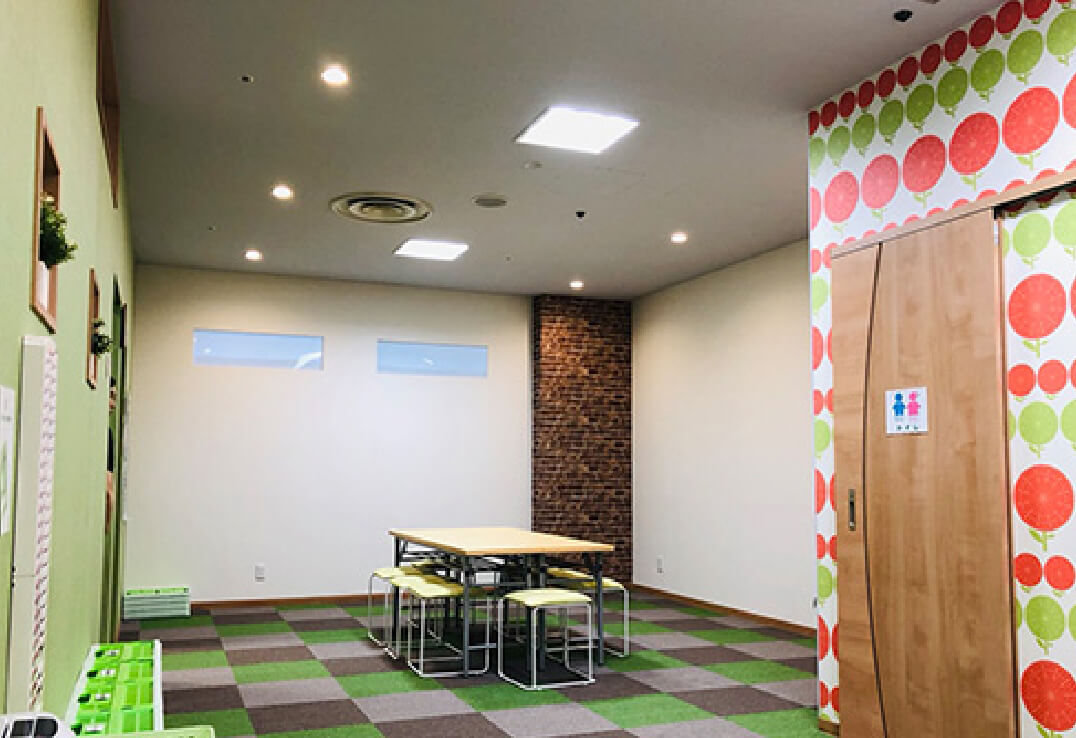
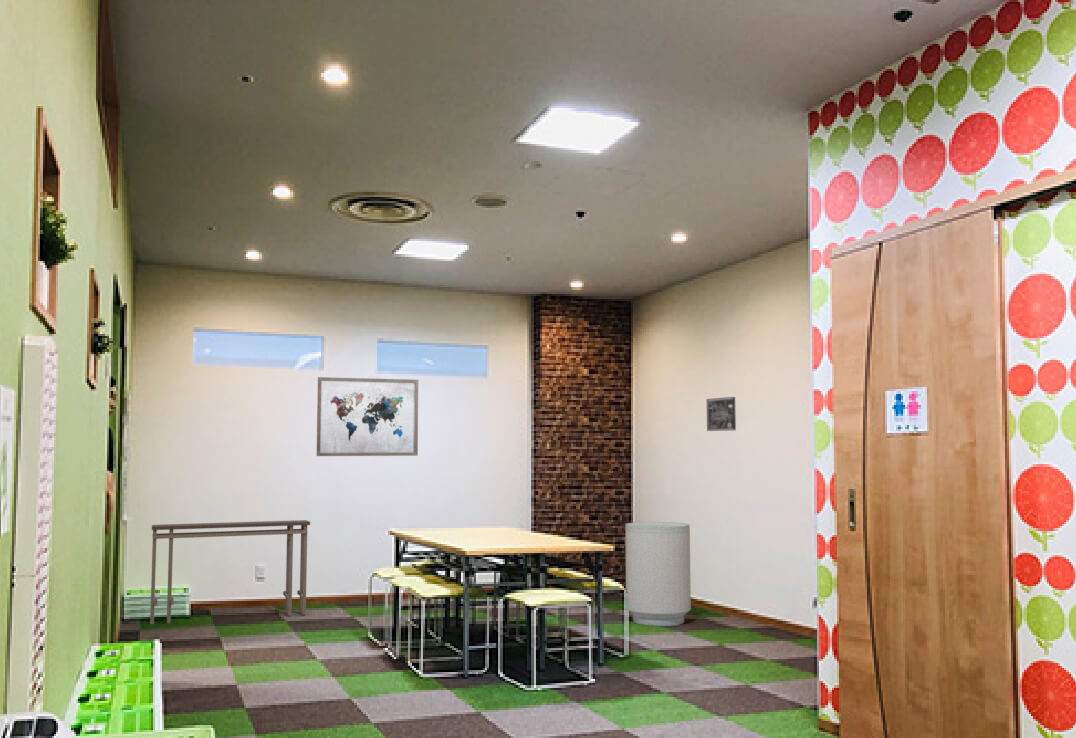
+ wall art (368, 417)
+ wall art (720, 414)
+ console table (231, 535)
+ trash can (657, 572)
